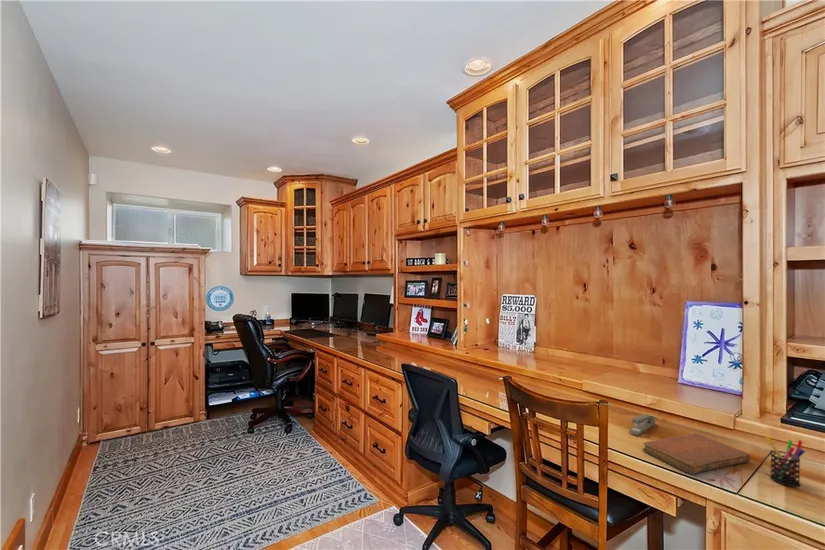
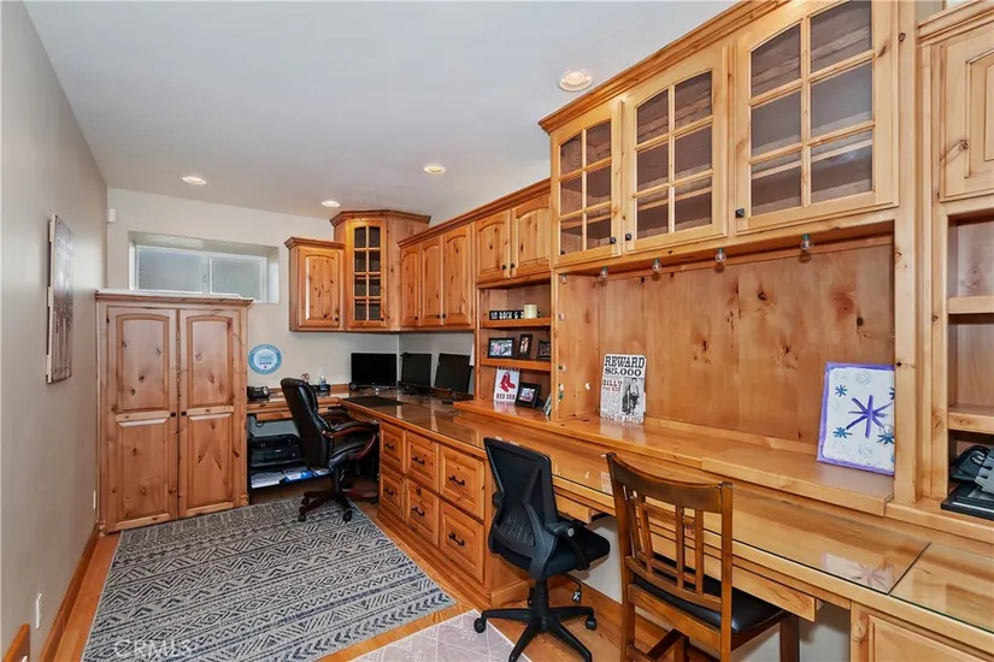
- pen holder (787, 458)
- stapler (642, 421)
- notebook (694, 451)
